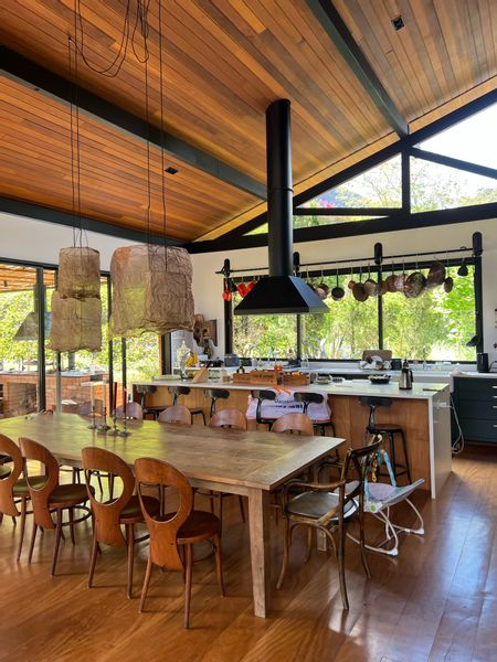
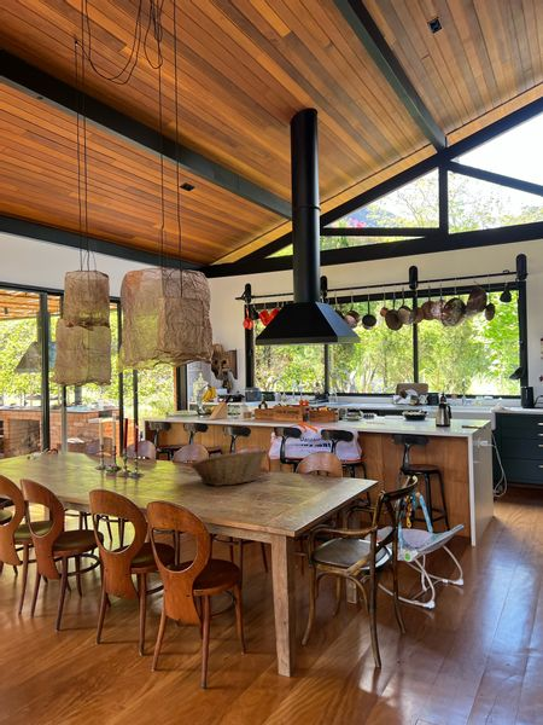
+ fruit basket (230, 464)
